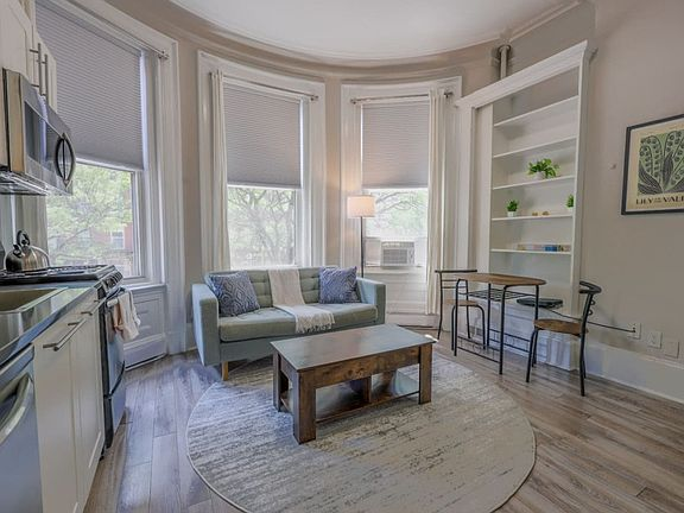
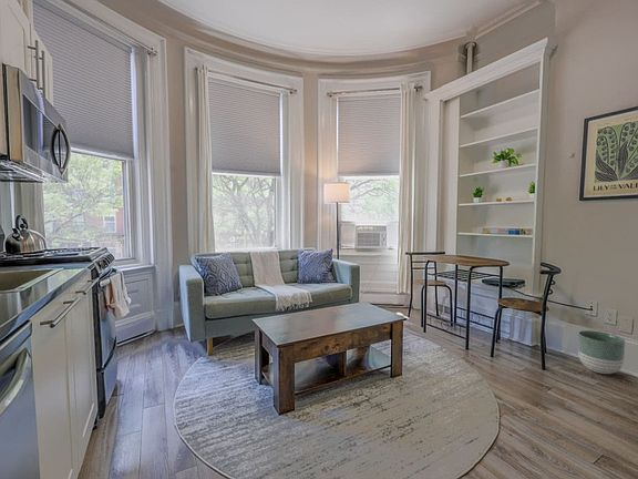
+ planter (600, 354)
